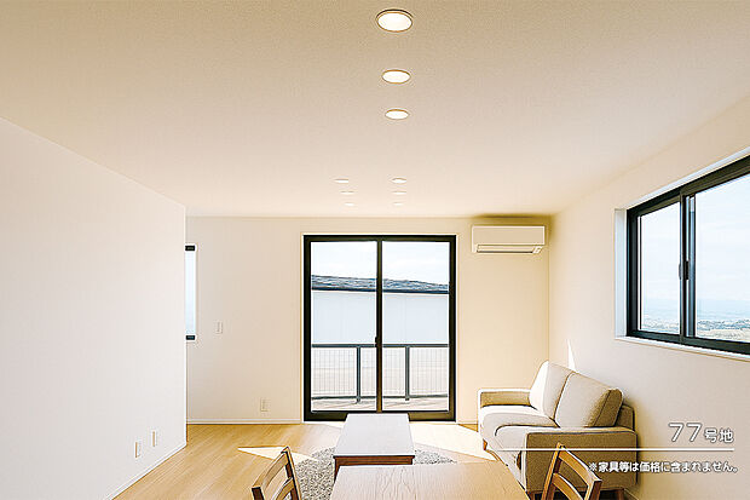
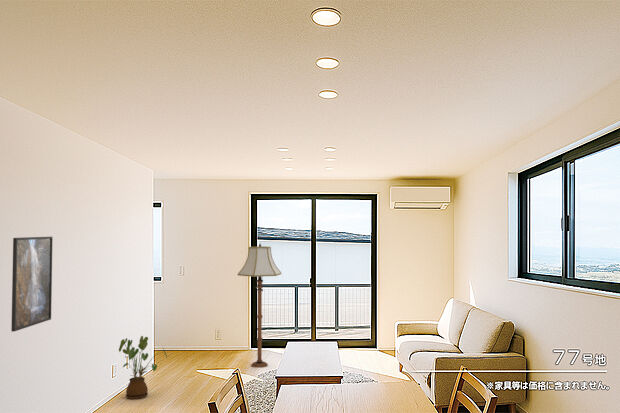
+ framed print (33, 281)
+ house plant (140, 367)
+ floor lamp (259, 303)
